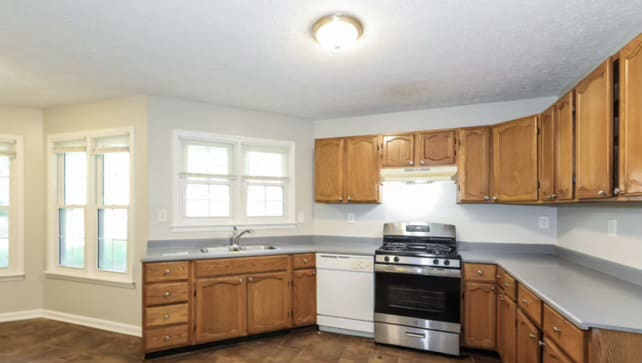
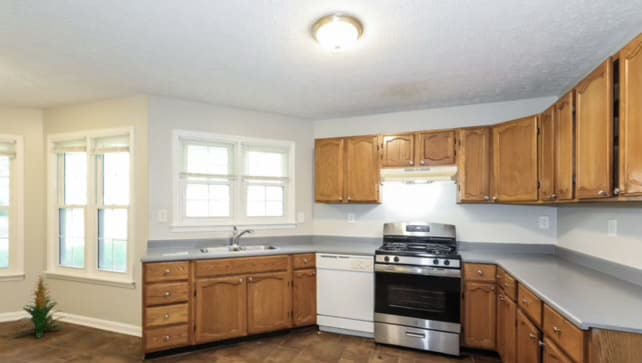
+ indoor plant (40, 303)
